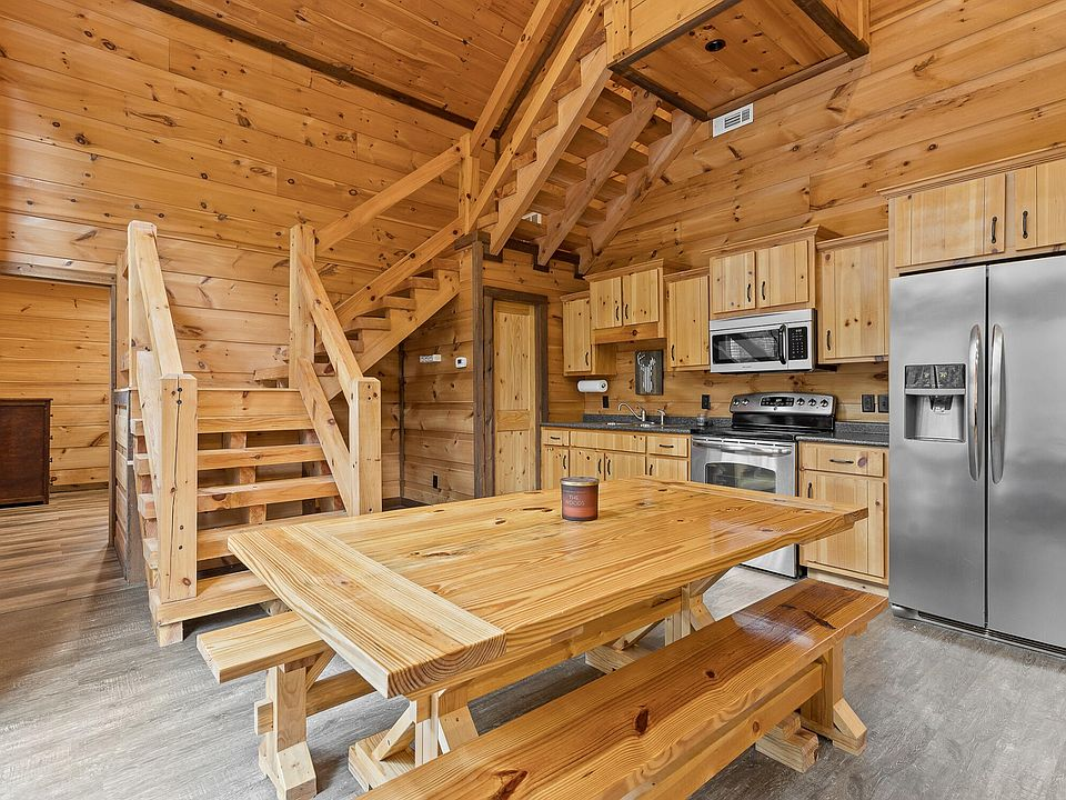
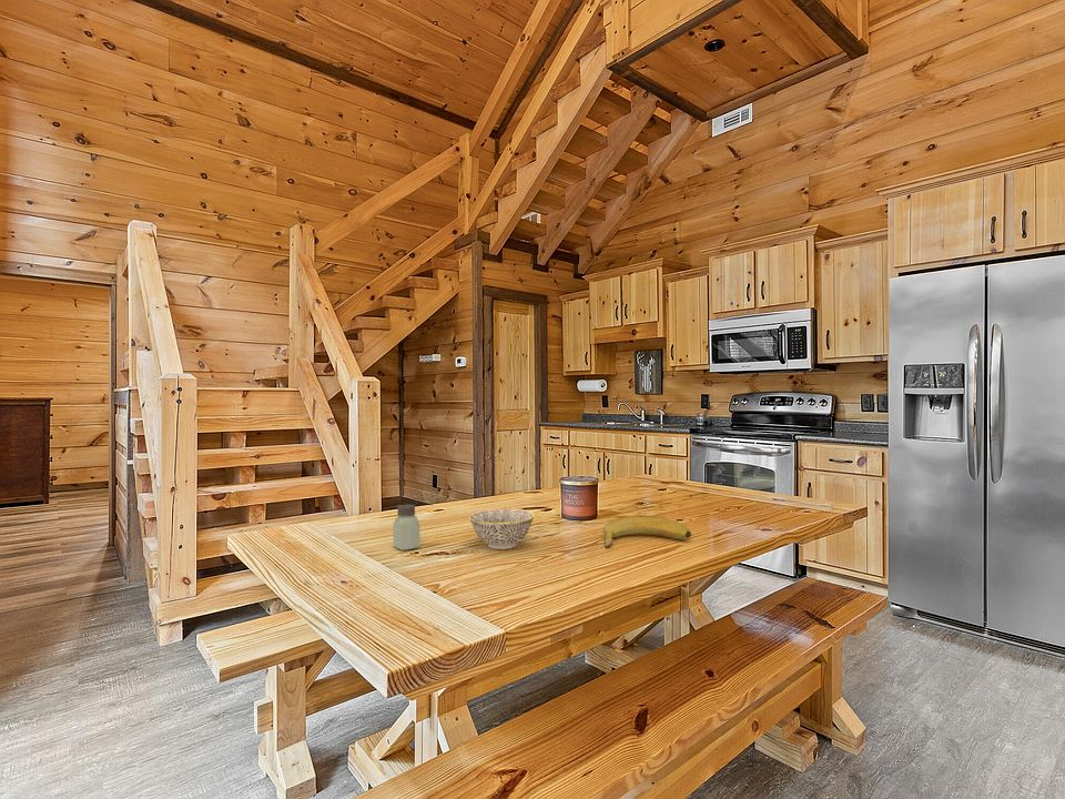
+ banana (638, 530)
+ saltshaker (406, 526)
+ bowl (501, 530)
